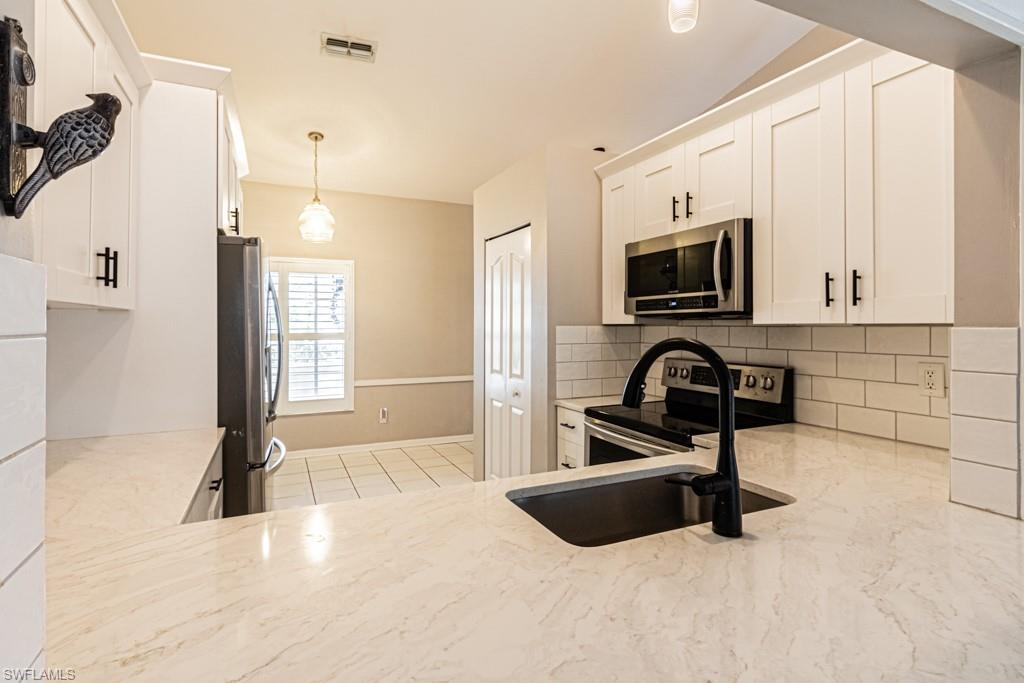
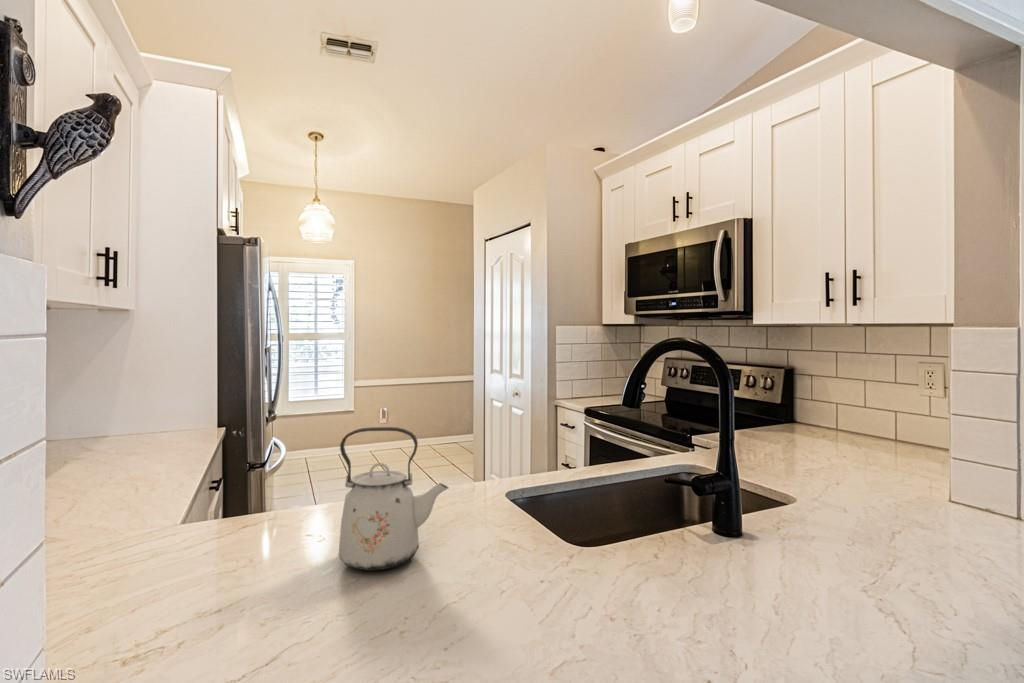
+ kettle (394, 493)
